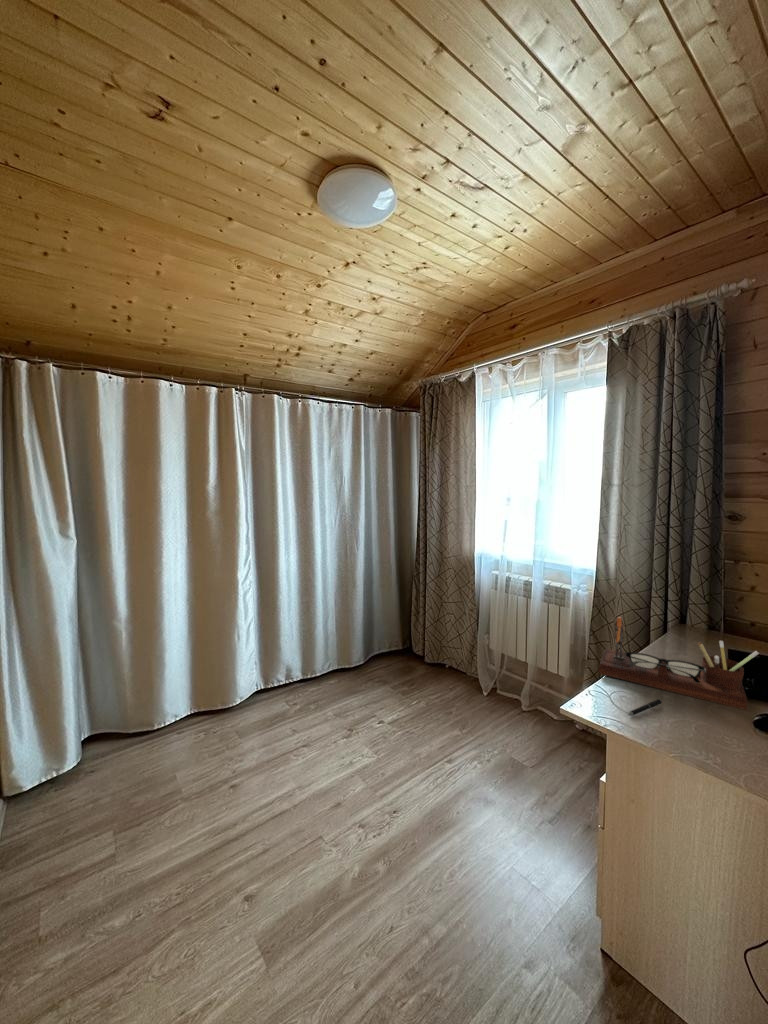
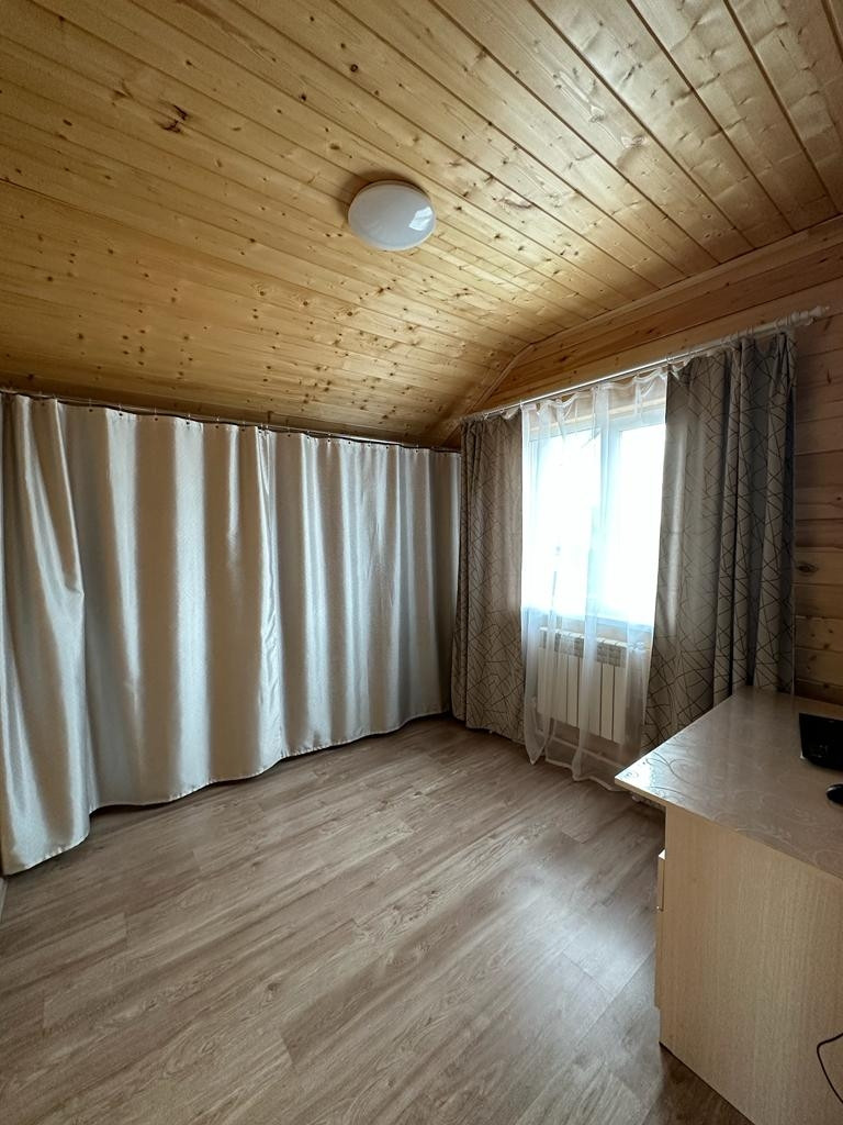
- pen (644, 707)
- desk organizer (674, 660)
